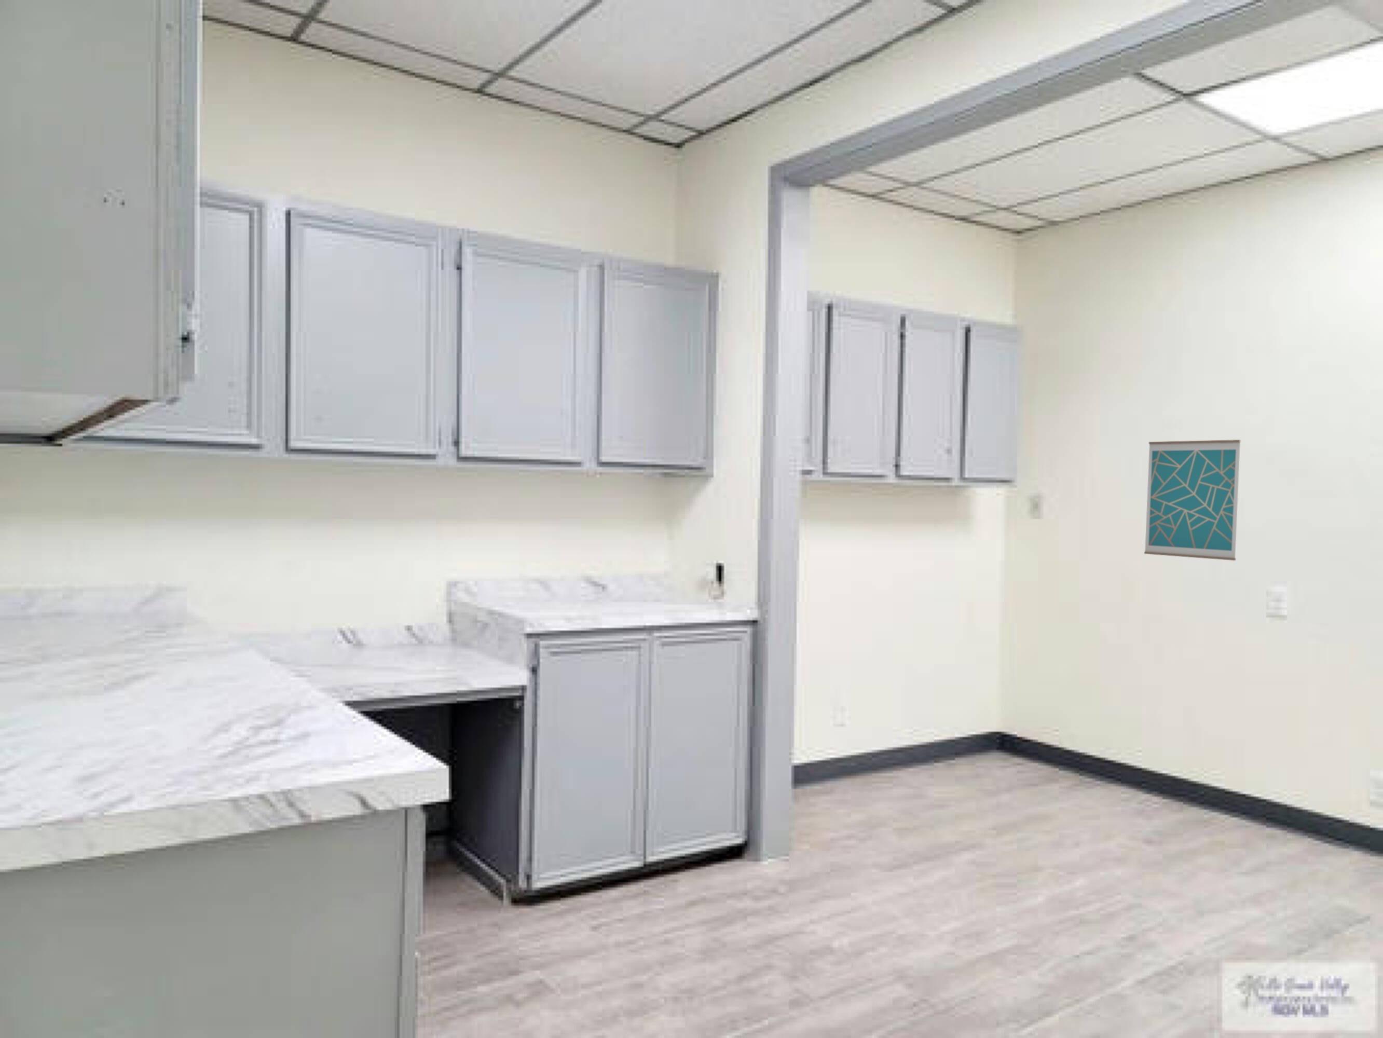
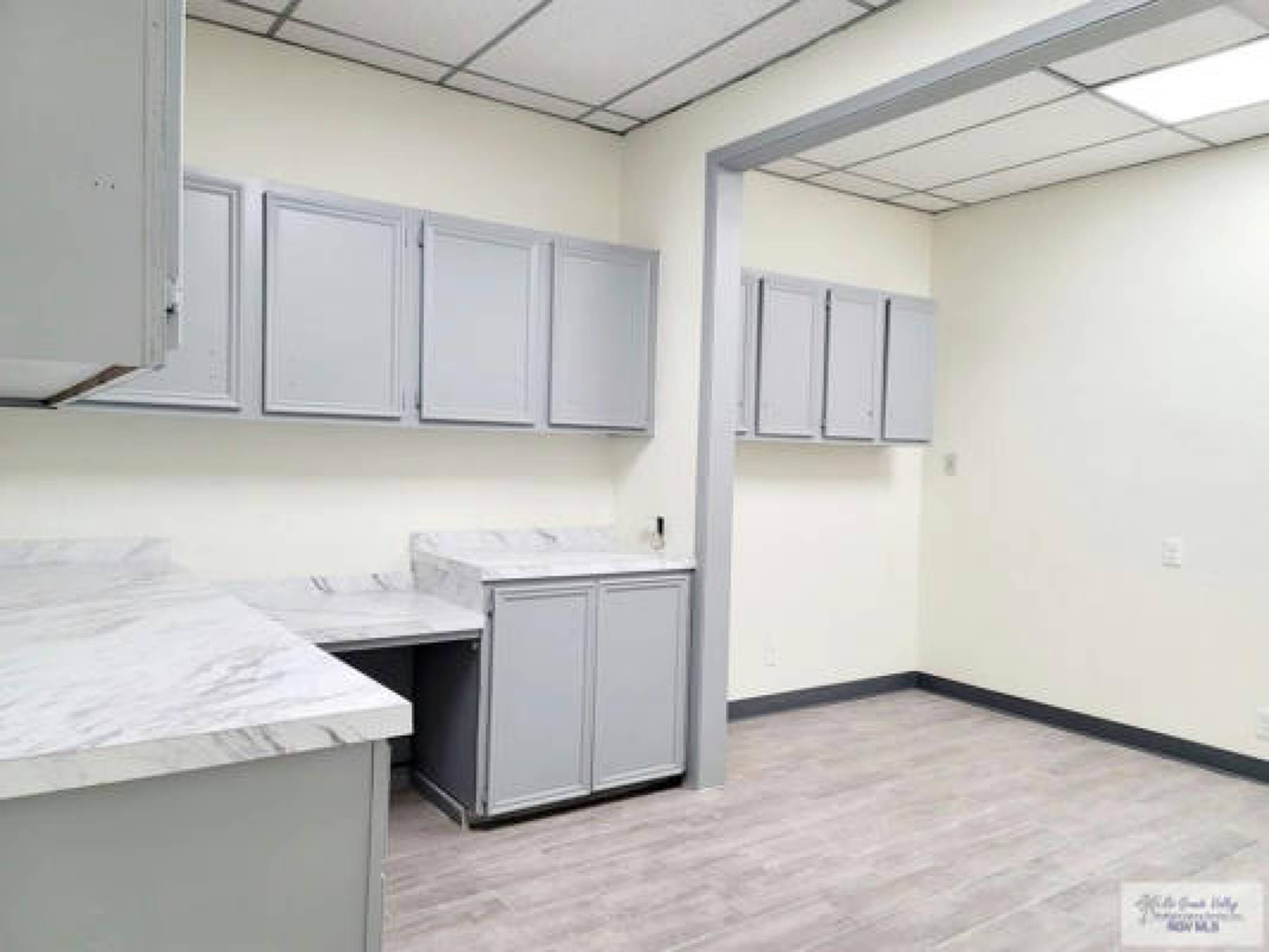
- wall art (1190, 498)
